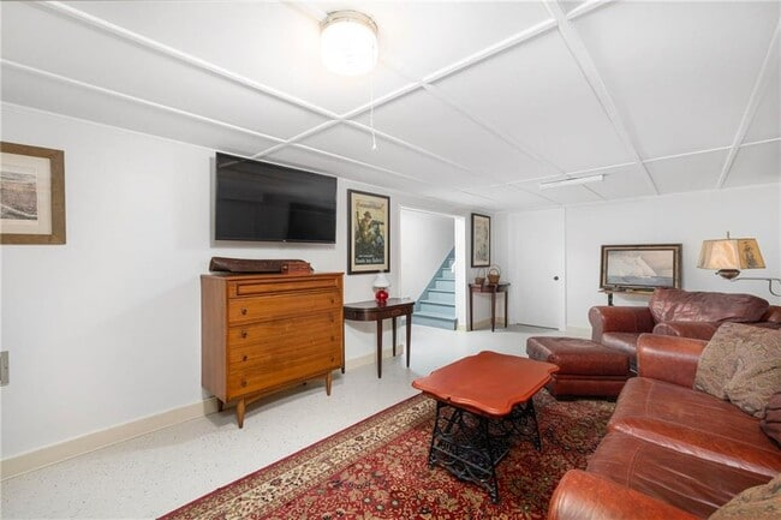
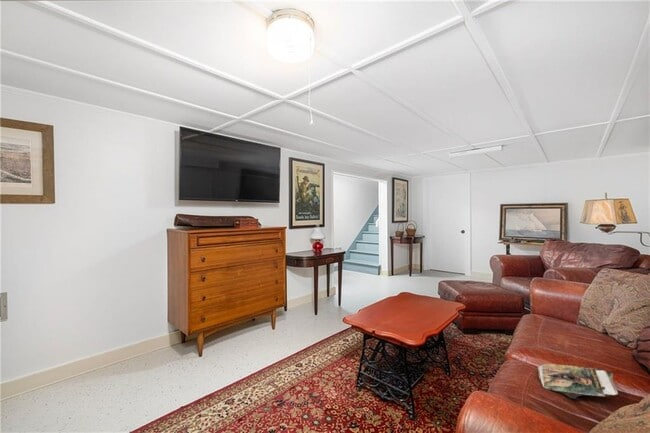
+ magazine (576, 378)
